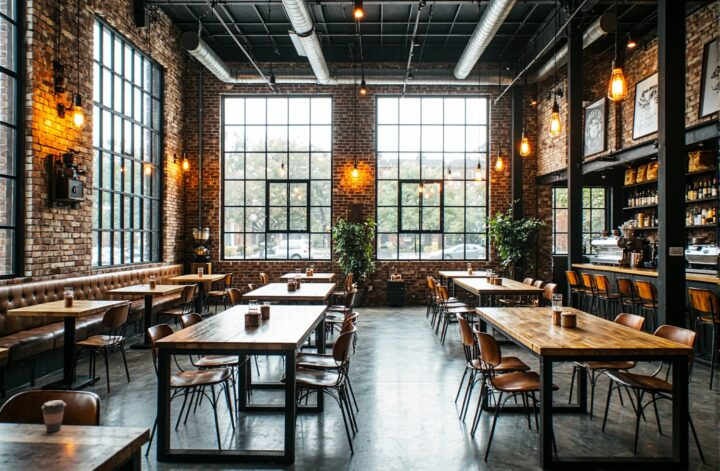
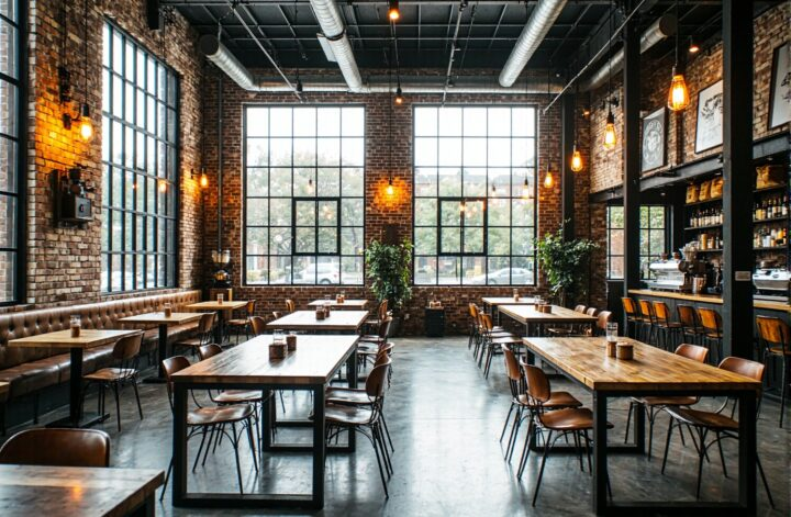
- coffee cup (53, 416)
